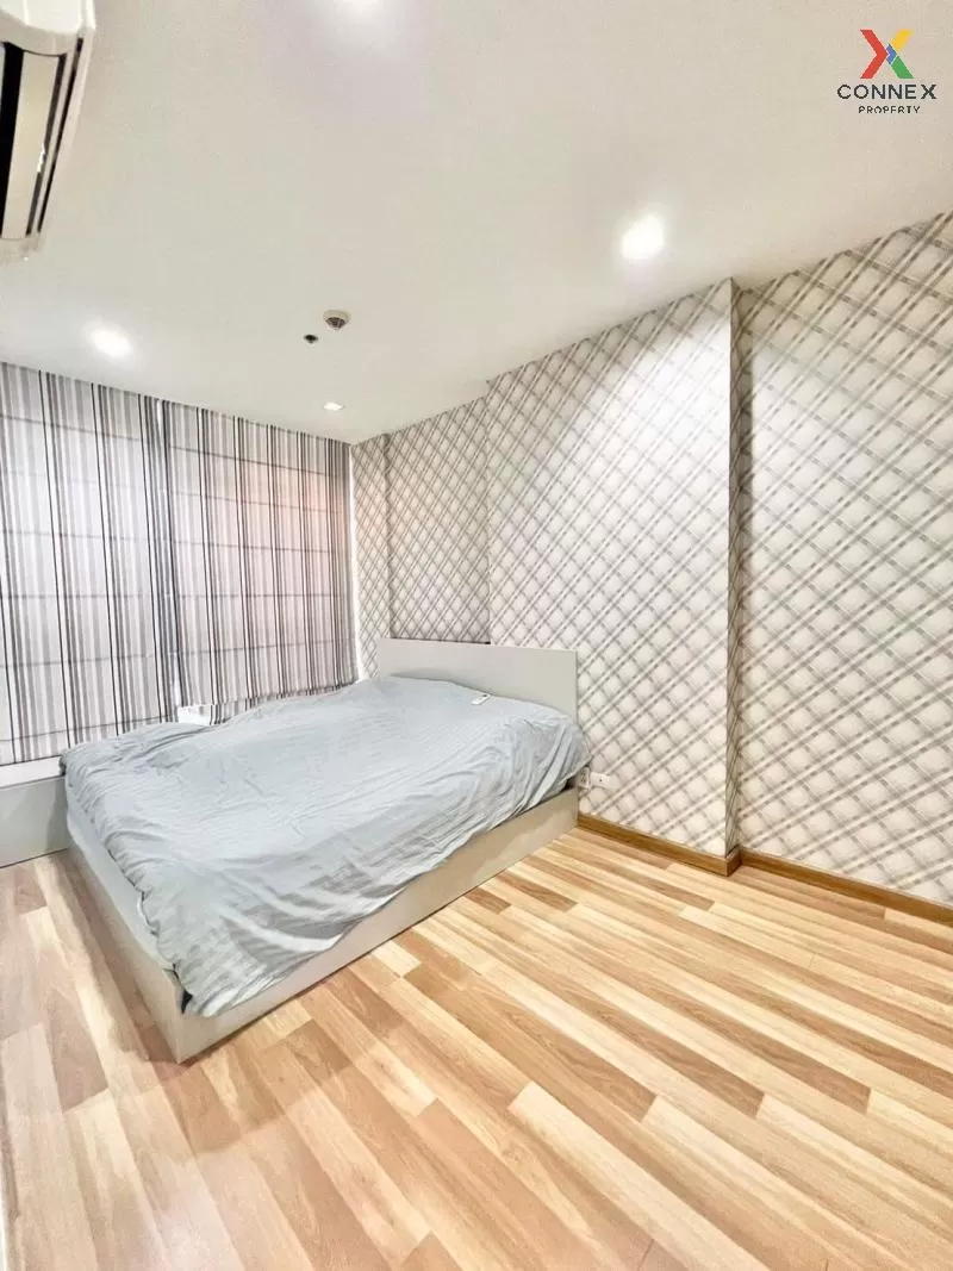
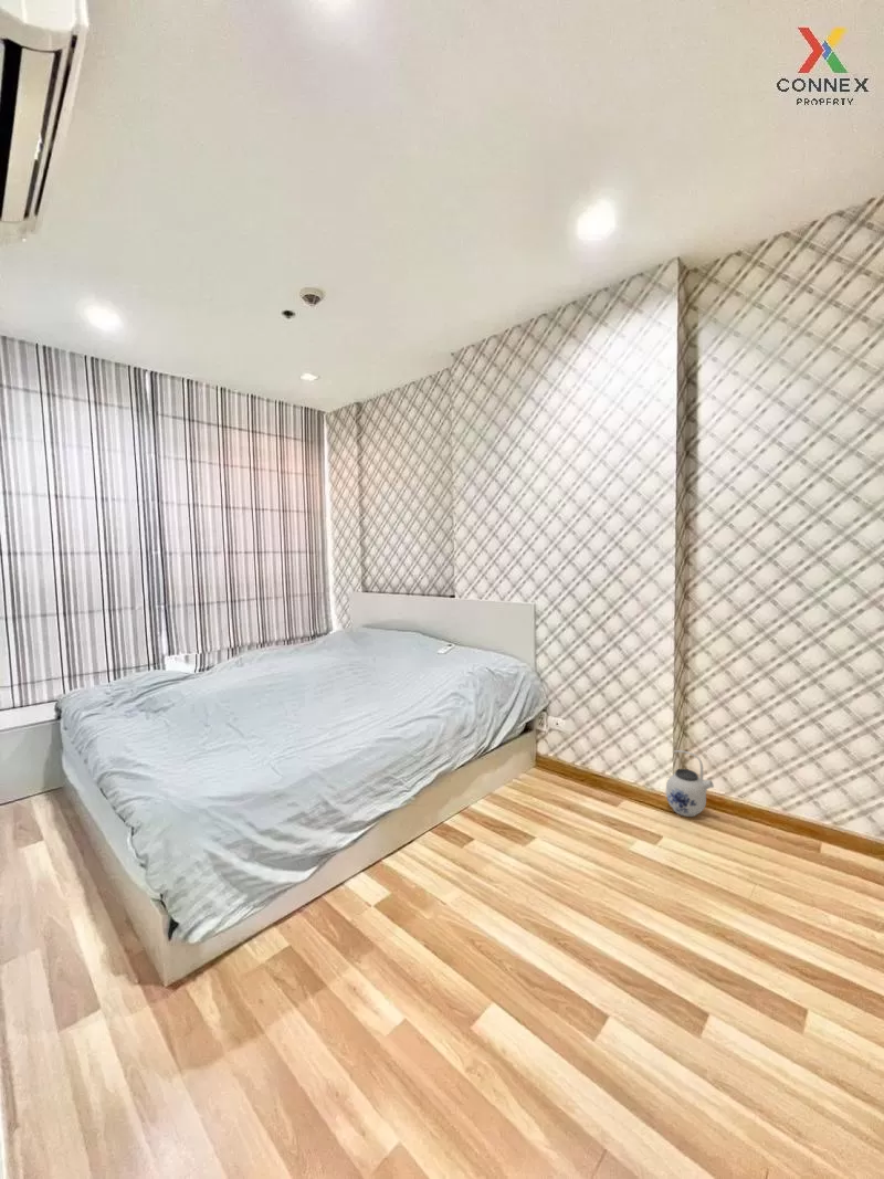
+ teapot (690, 781)
